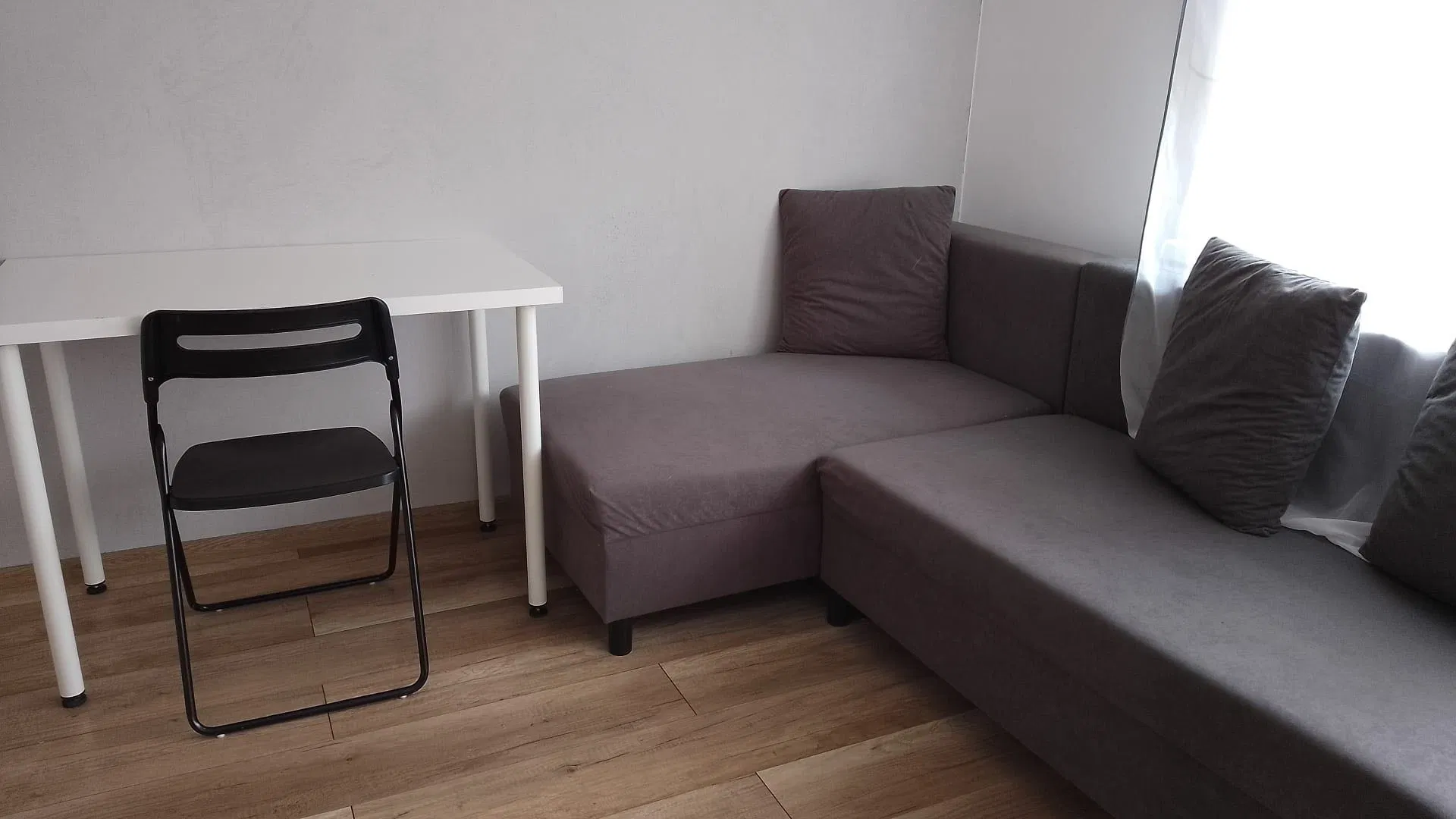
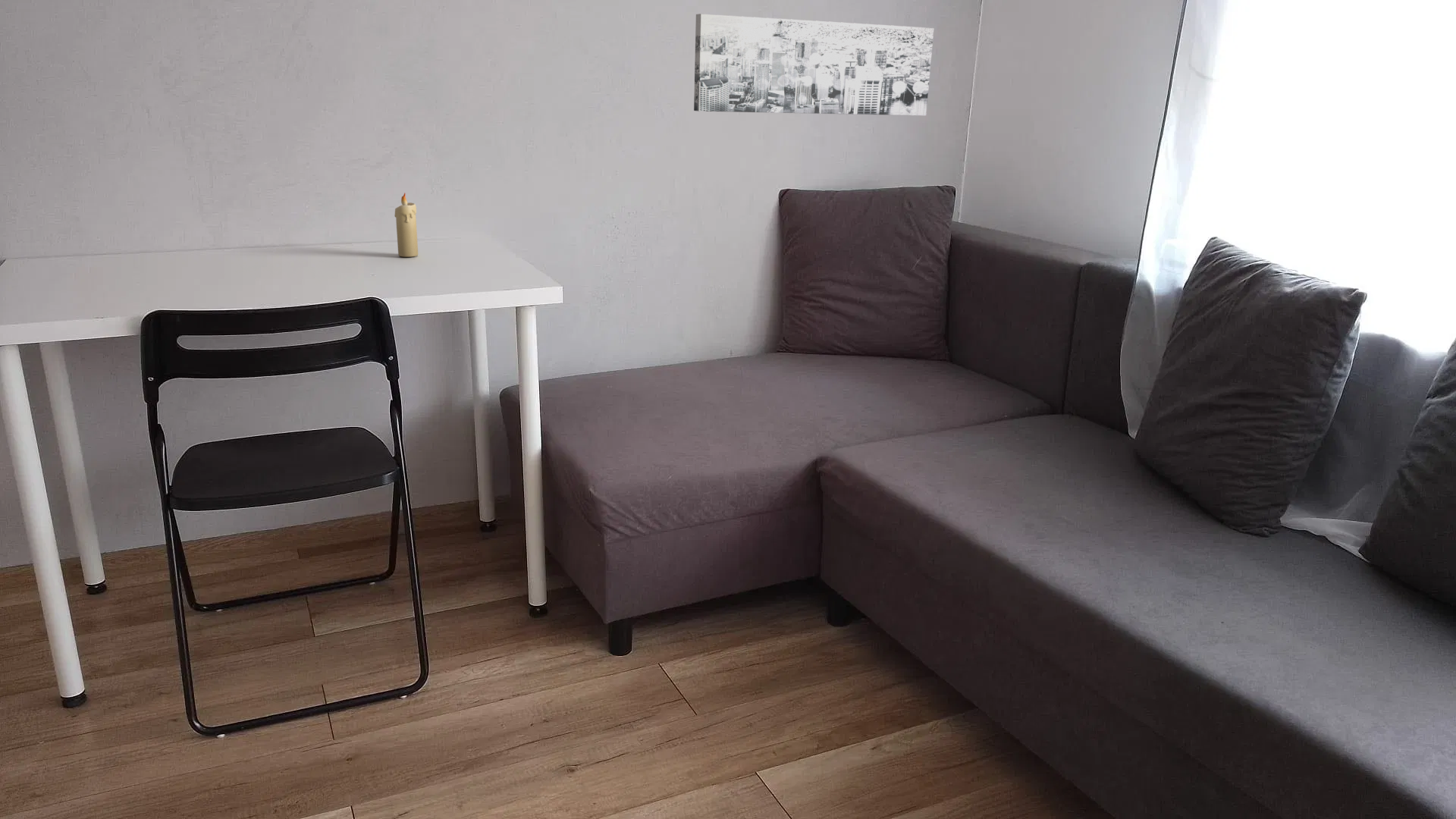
+ candle (406, 224)
+ wall art (817, 67)
